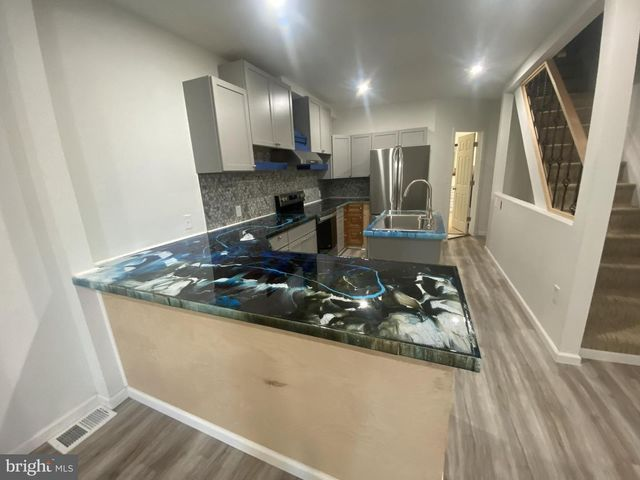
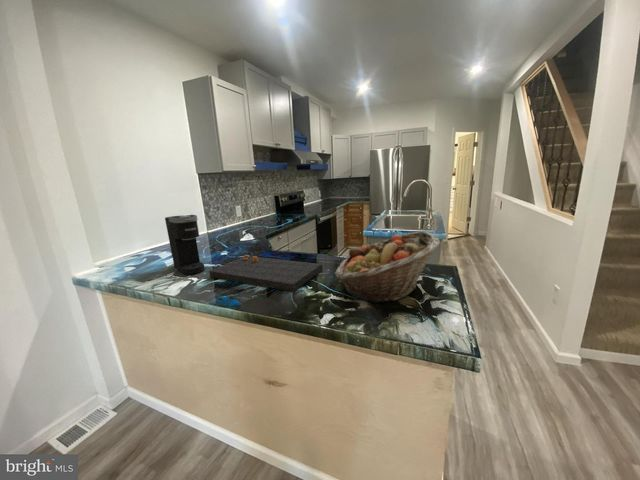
+ fruit basket (385, 261)
+ coffee maker (184, 242)
+ cutting board (265, 267)
